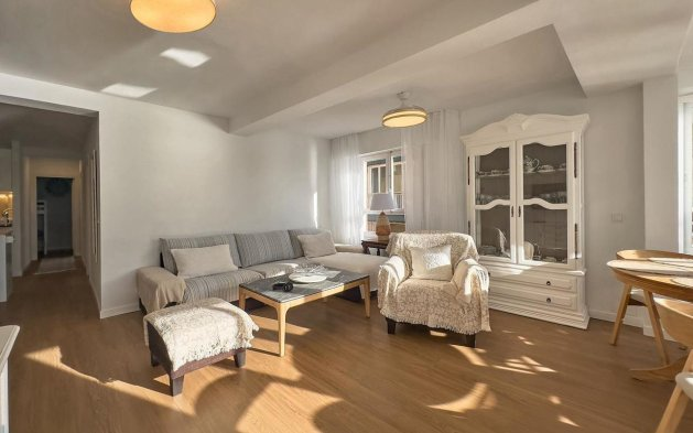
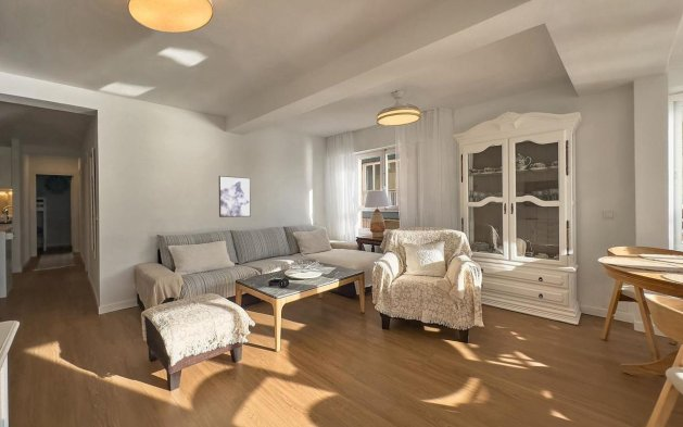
+ wall art (235, 197)
